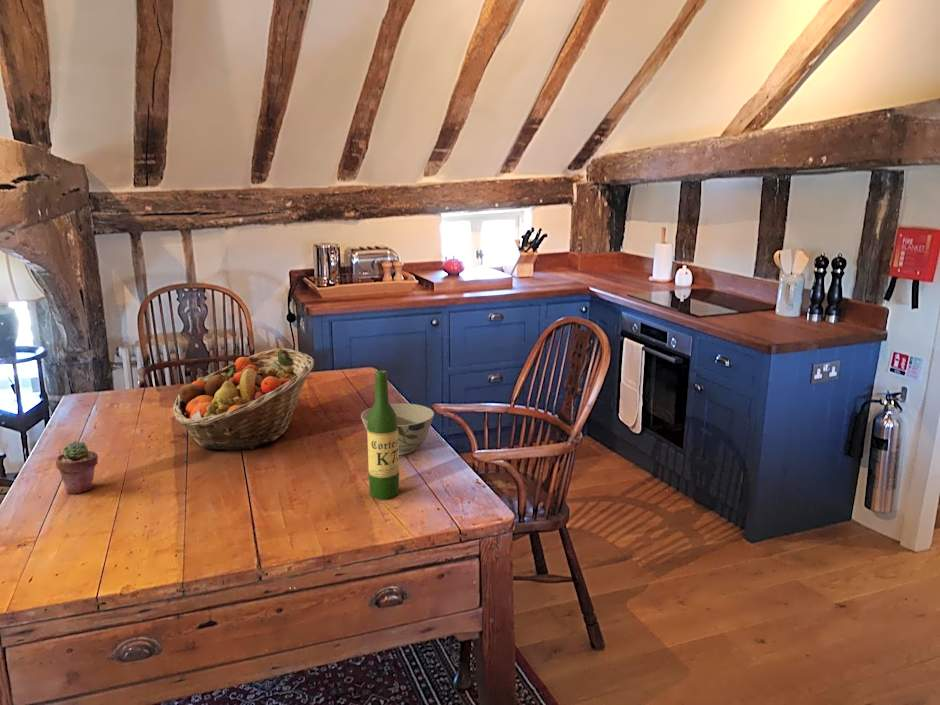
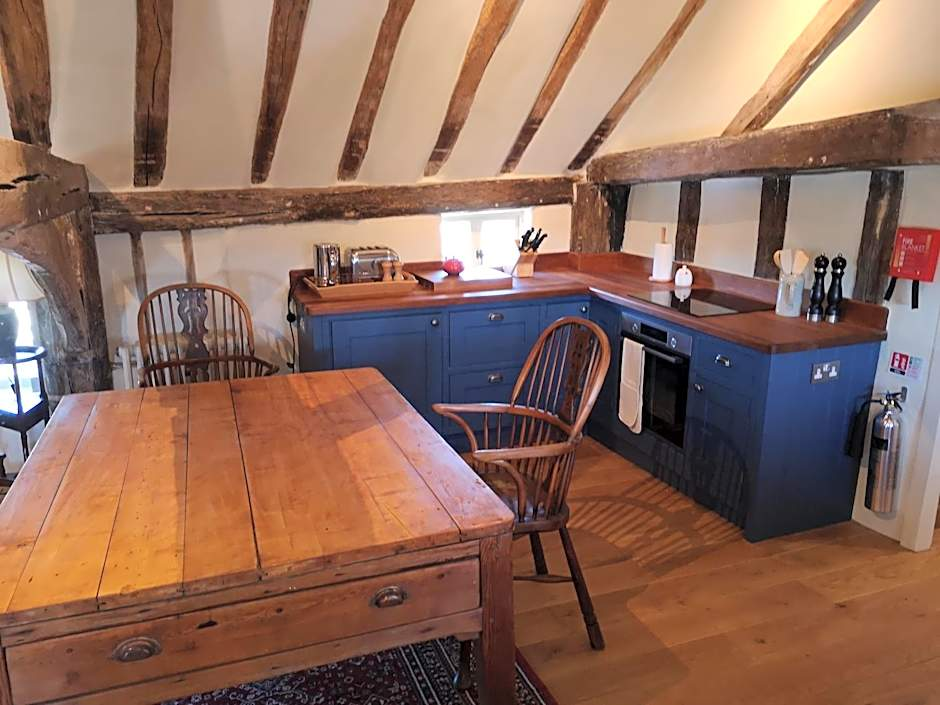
- potted succulent (77, 465)
- bowl (398, 431)
- fruit basket (244, 395)
- wine bottle (382, 433)
